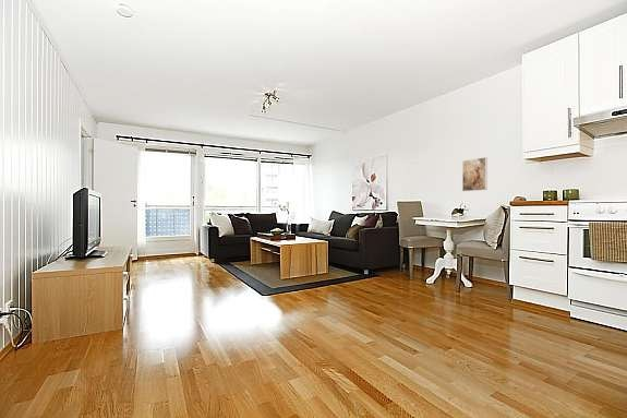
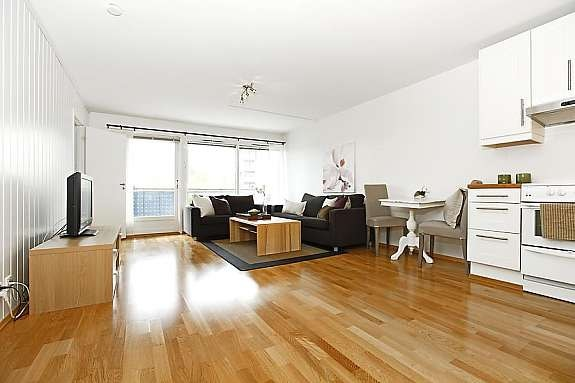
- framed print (474, 175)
